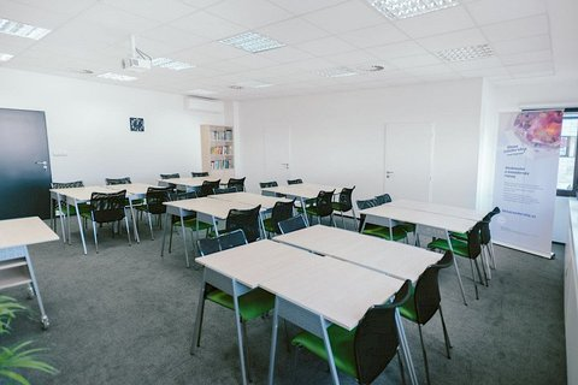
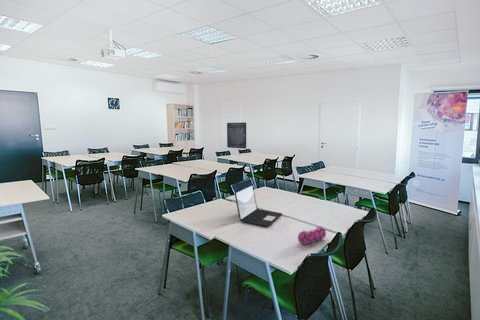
+ laptop (256, 204)
+ pencil case (312, 234)
+ wall art (236, 135)
